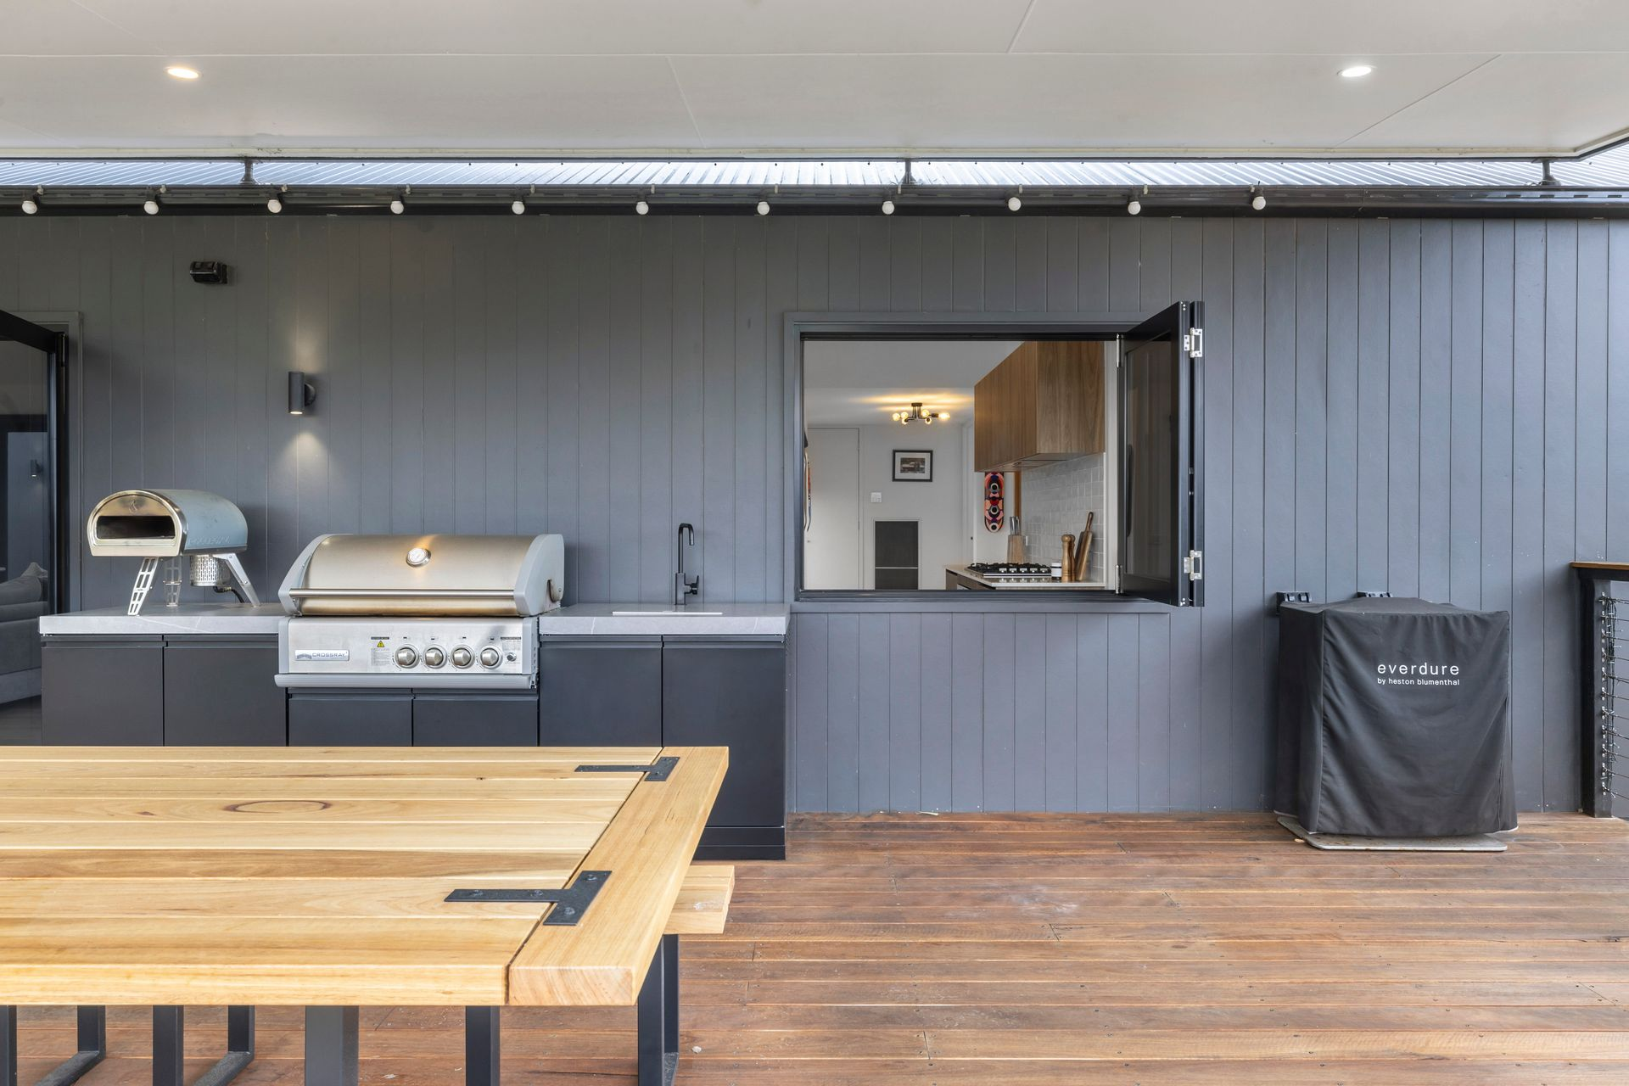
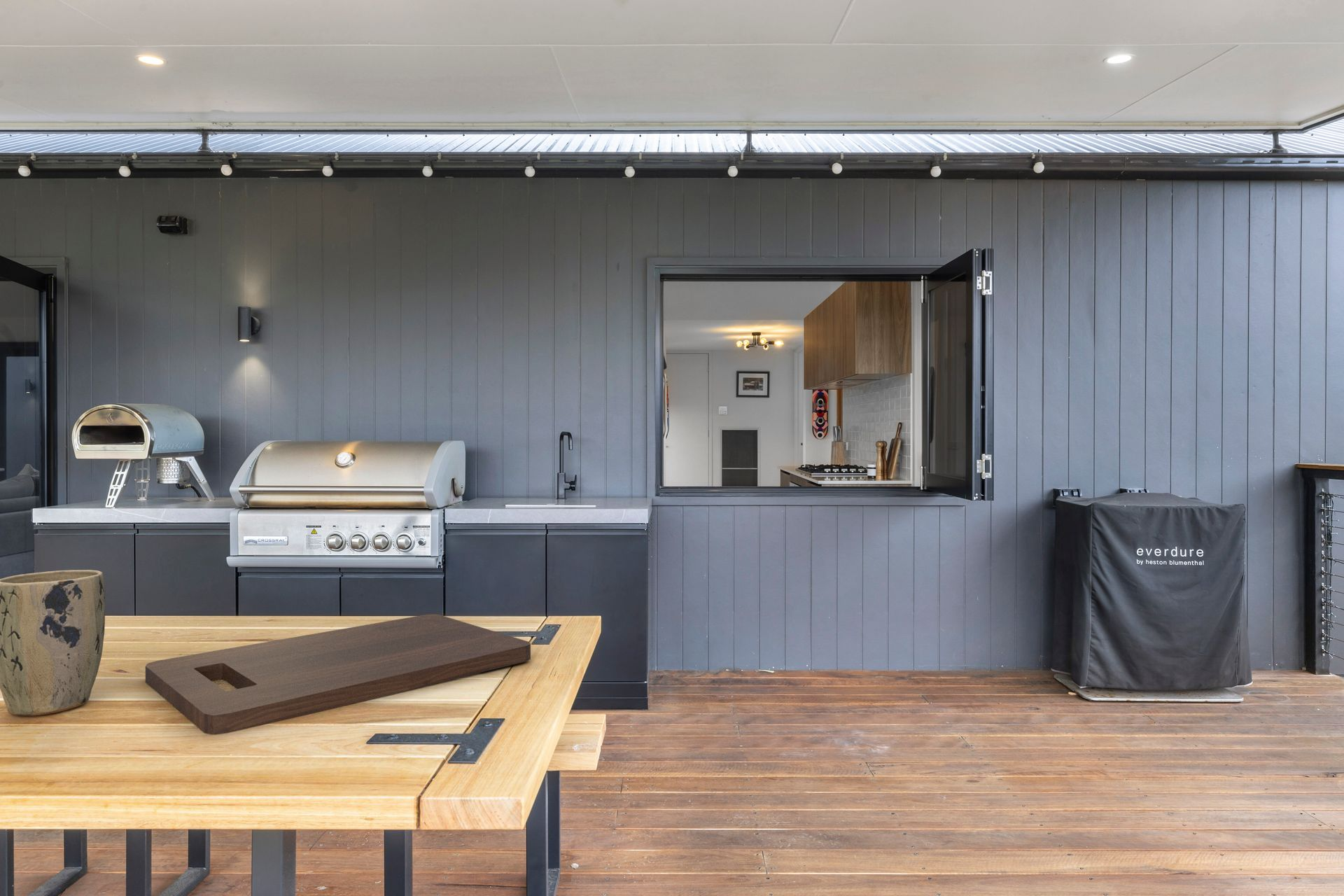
+ cutting board (348, 661)
+ plant pot (50, 640)
